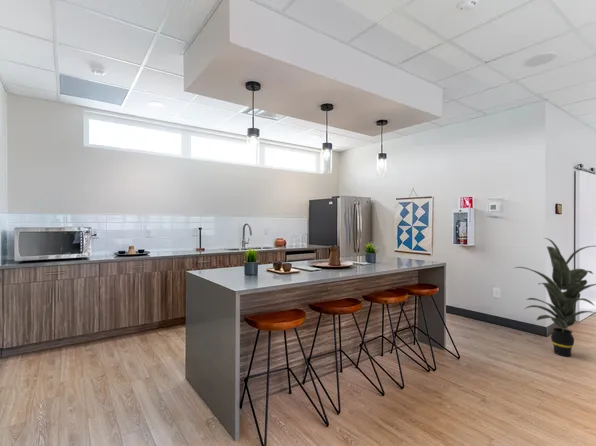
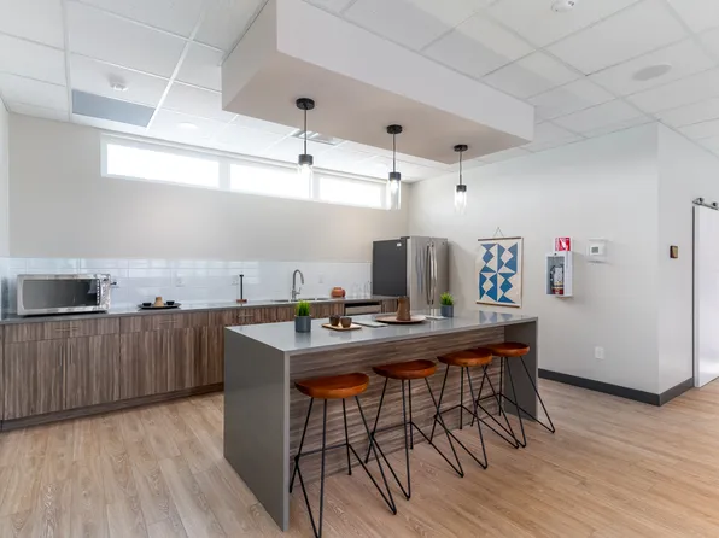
- indoor plant (558, 295)
